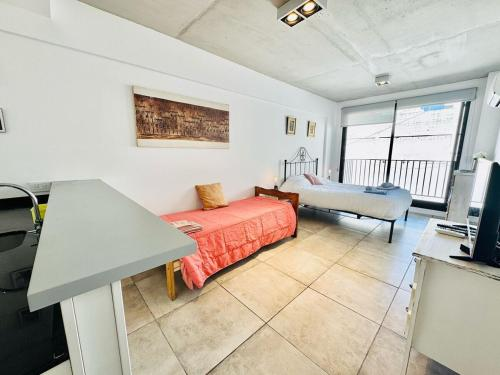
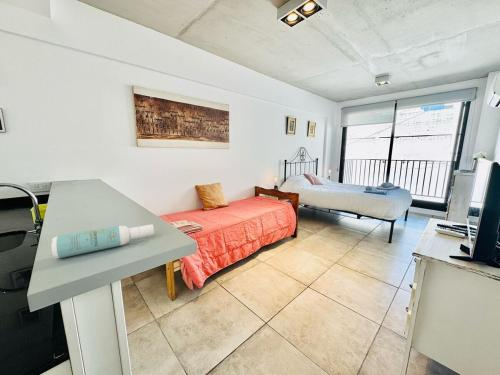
+ spray bottle (109, 237)
